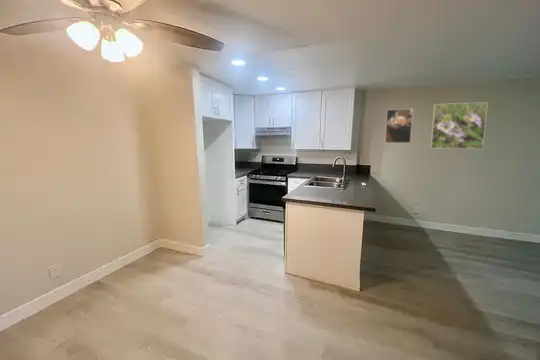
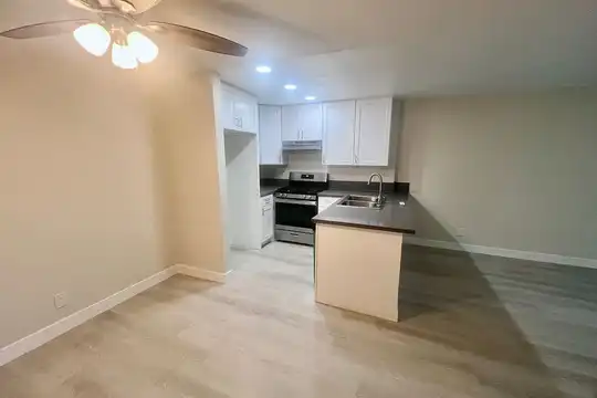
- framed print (398, 126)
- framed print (458, 126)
